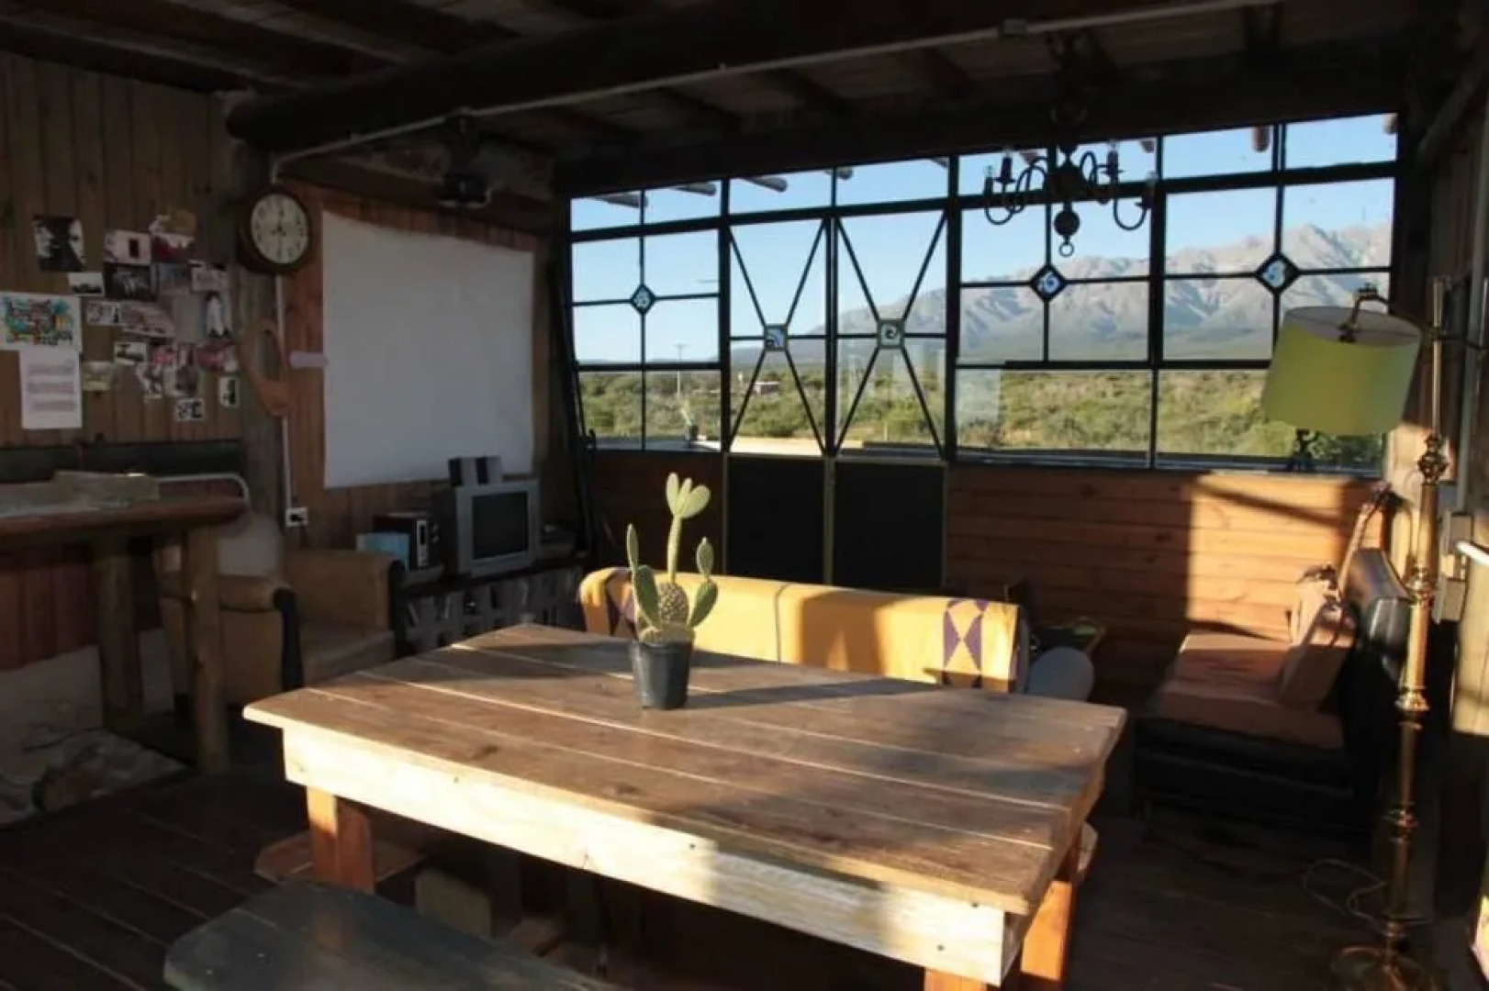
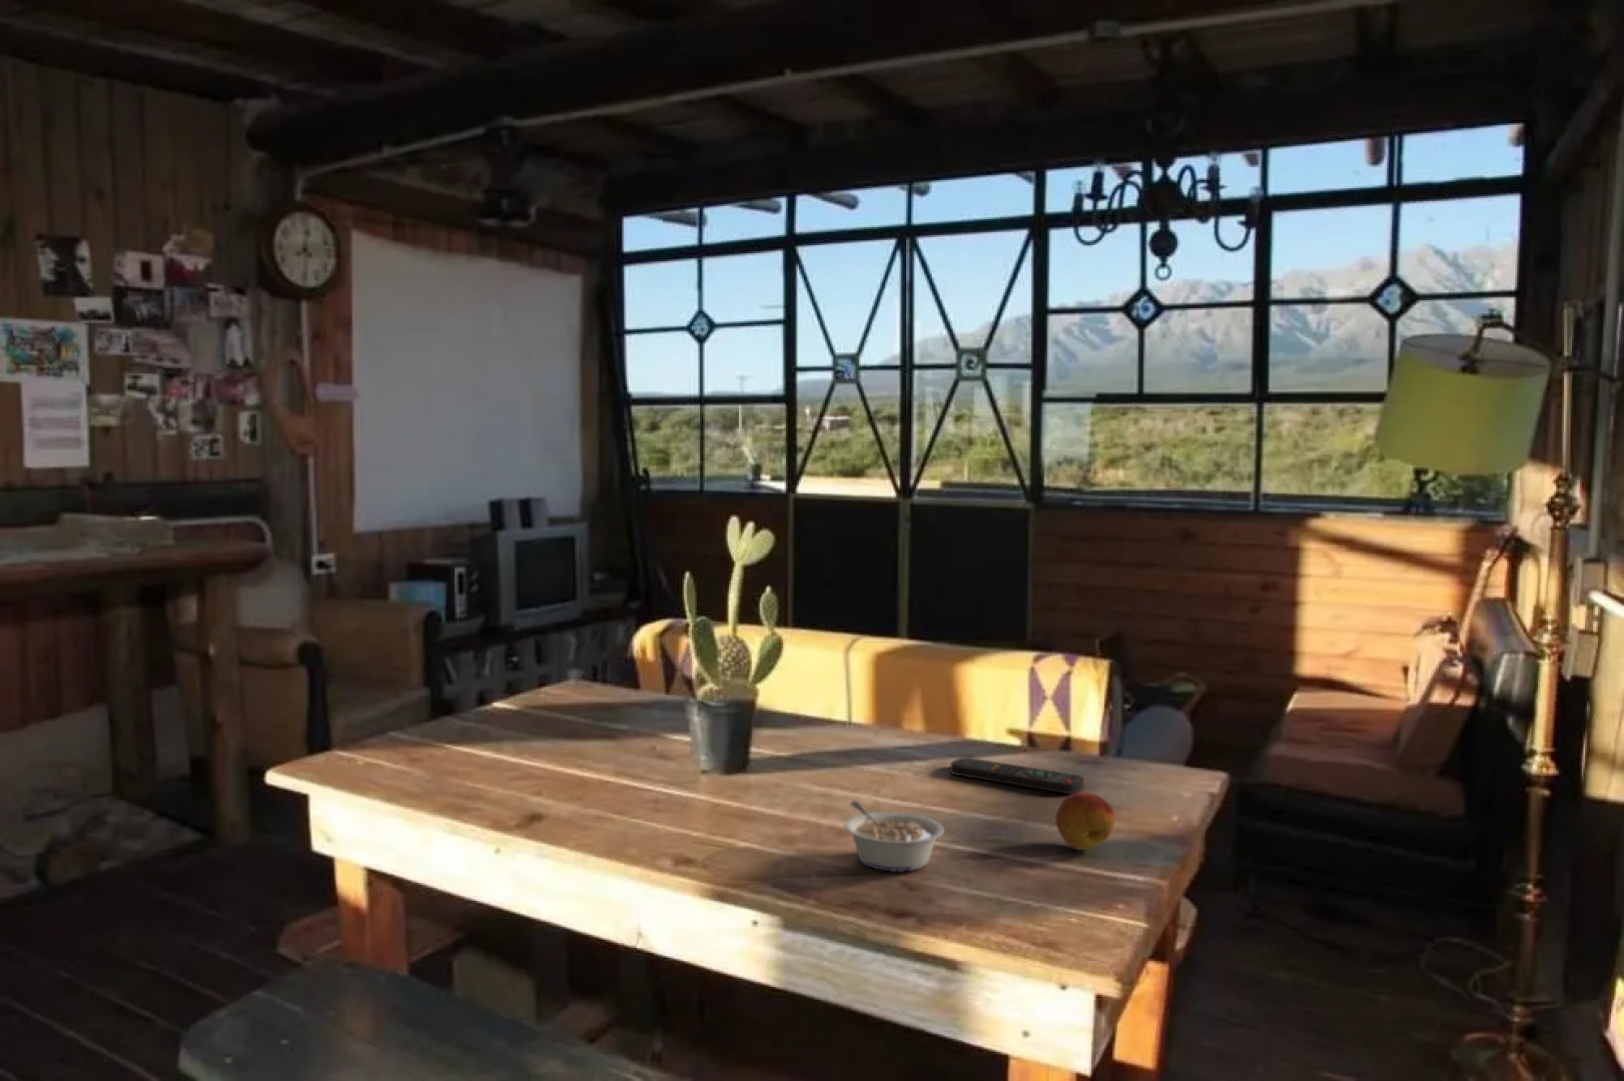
+ legume (889, 838)
+ fruit (1083, 819)
+ remote control (1015, 773)
